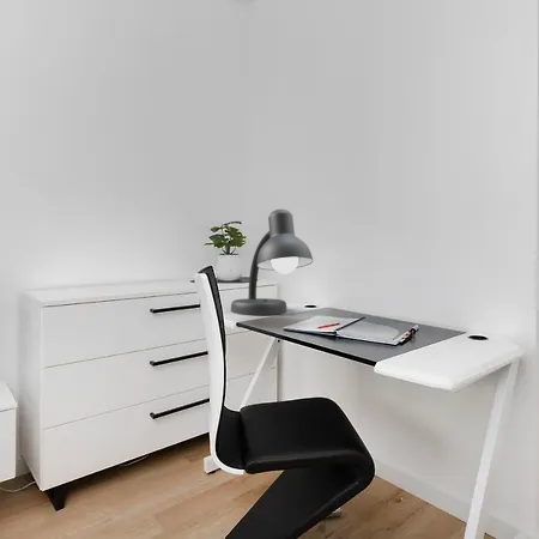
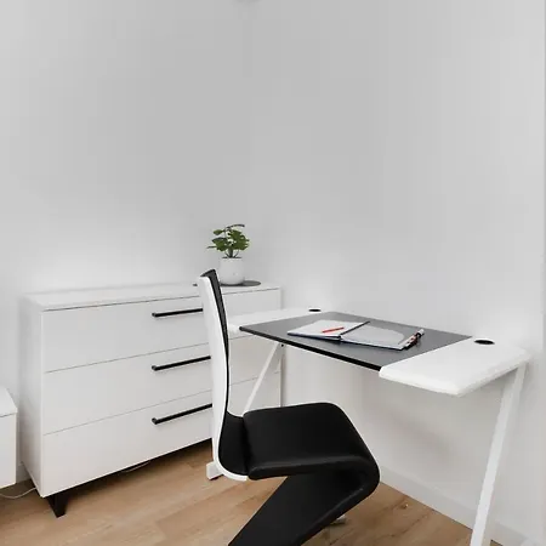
- desk lamp (270, 264)
